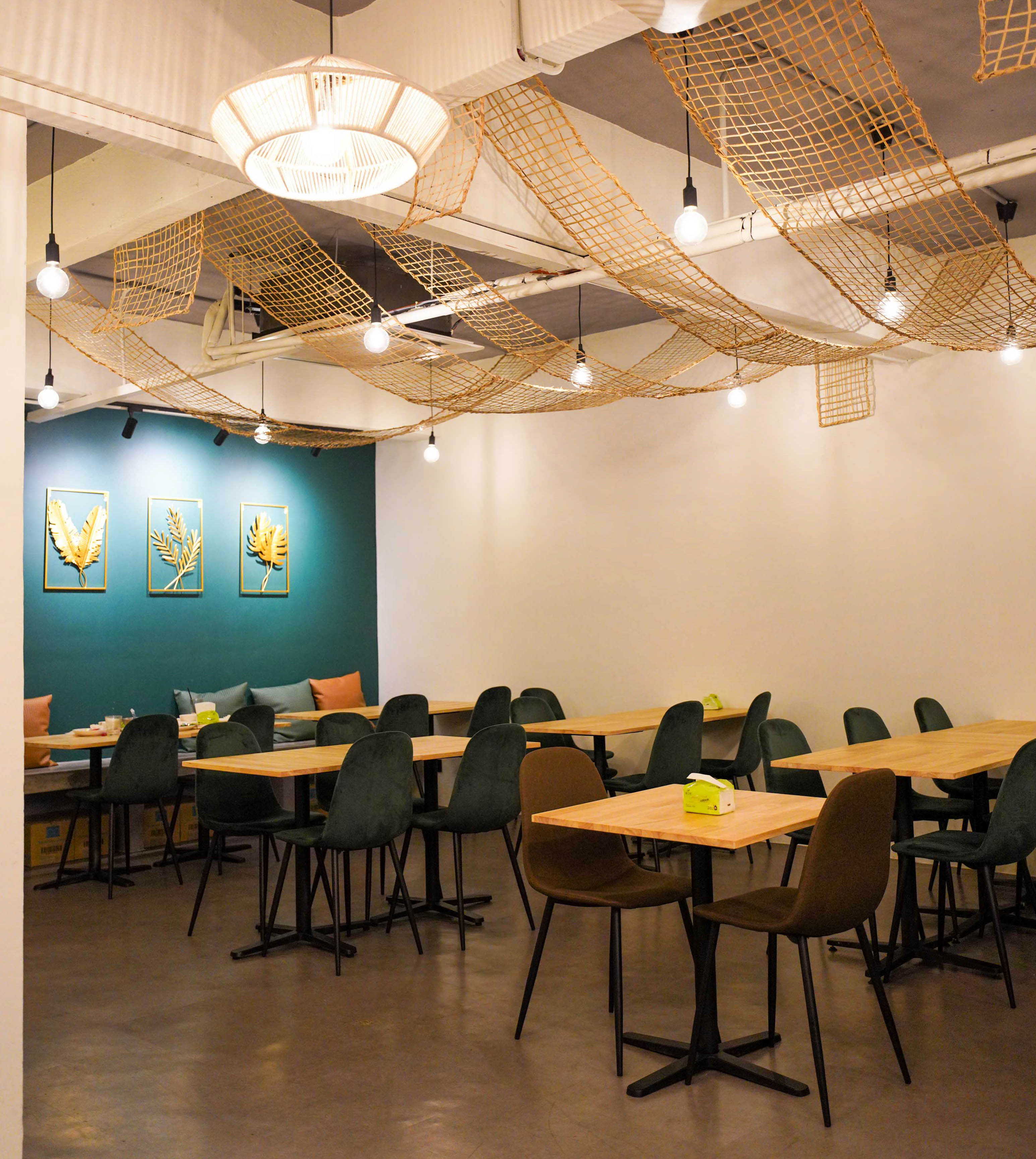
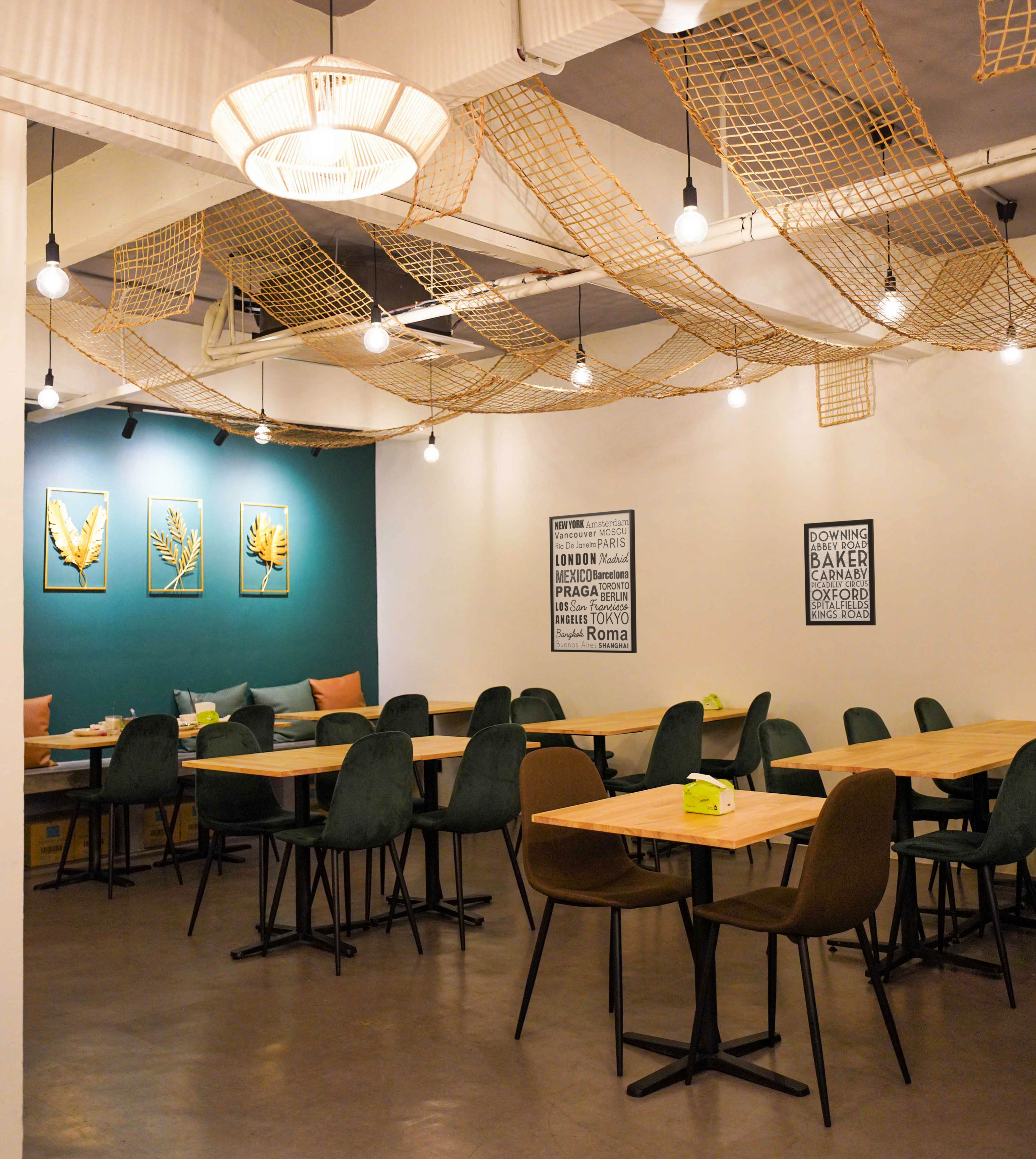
+ wall art (839, 573)
+ wall art (592, 583)
